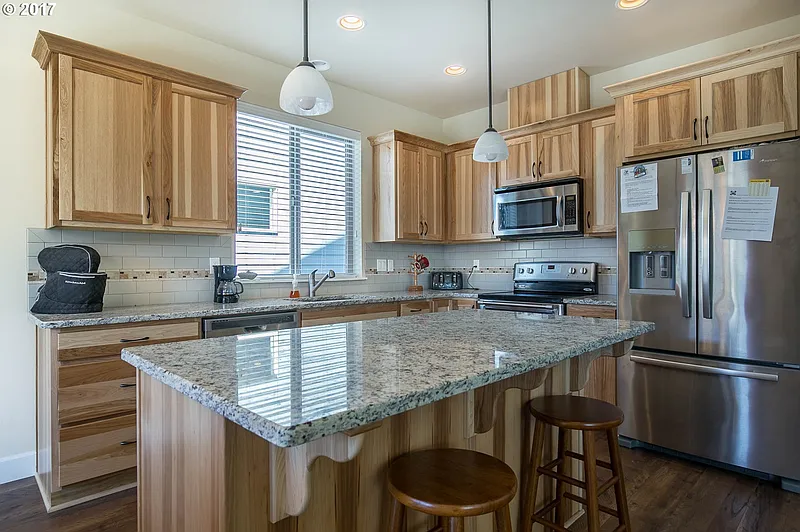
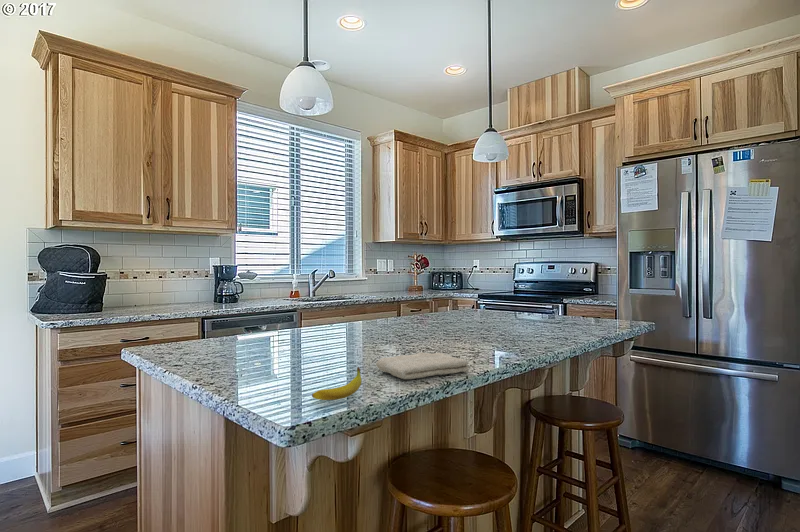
+ fruit (339, 387)
+ washcloth (423, 364)
